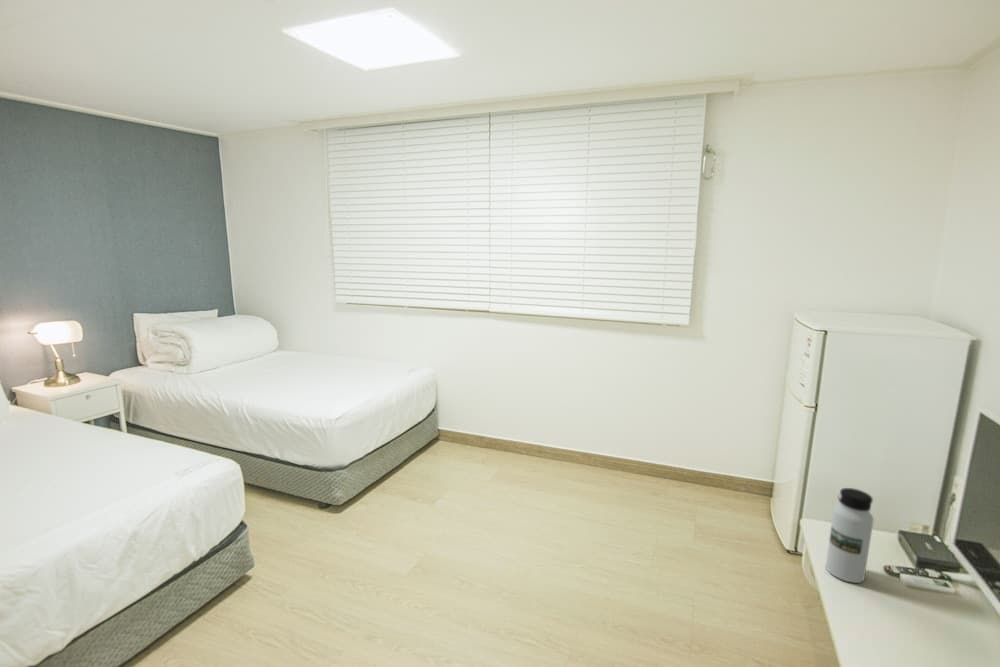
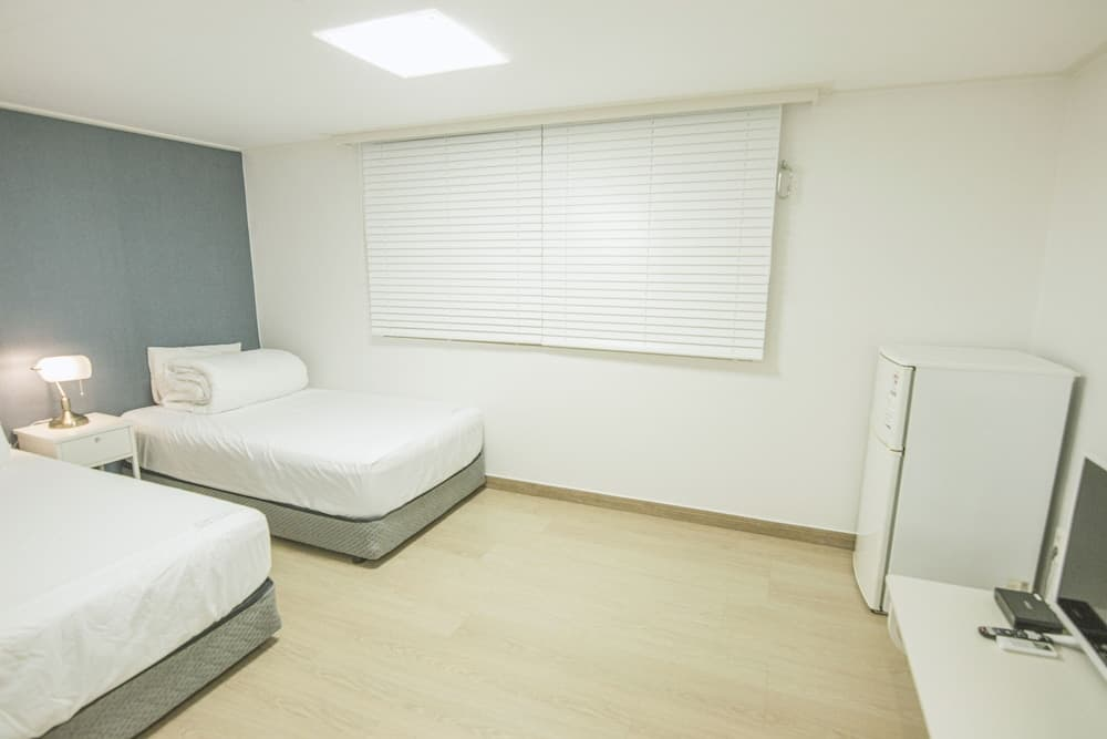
- water bottle (850, 533)
